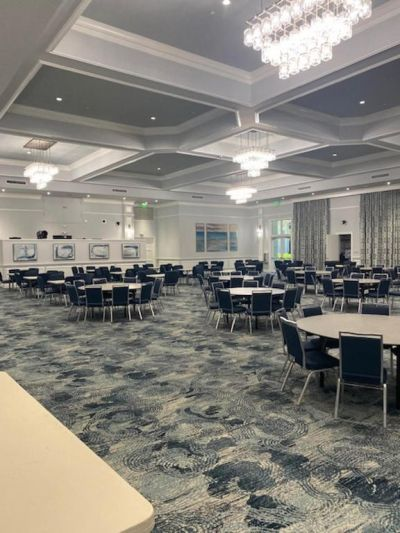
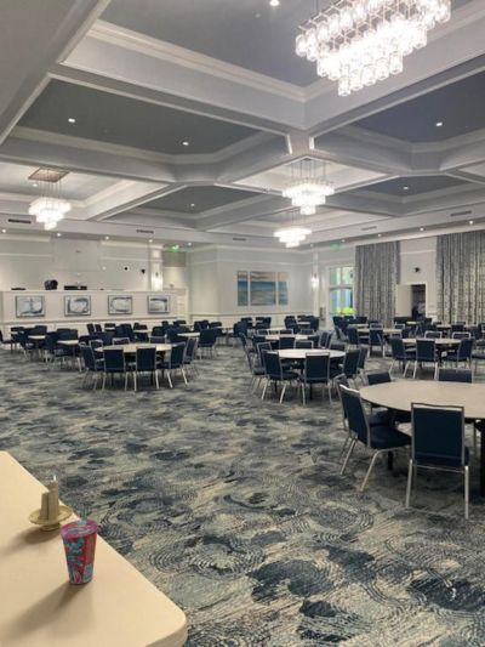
+ candle holder (50, 500)
+ cup (79, 554)
